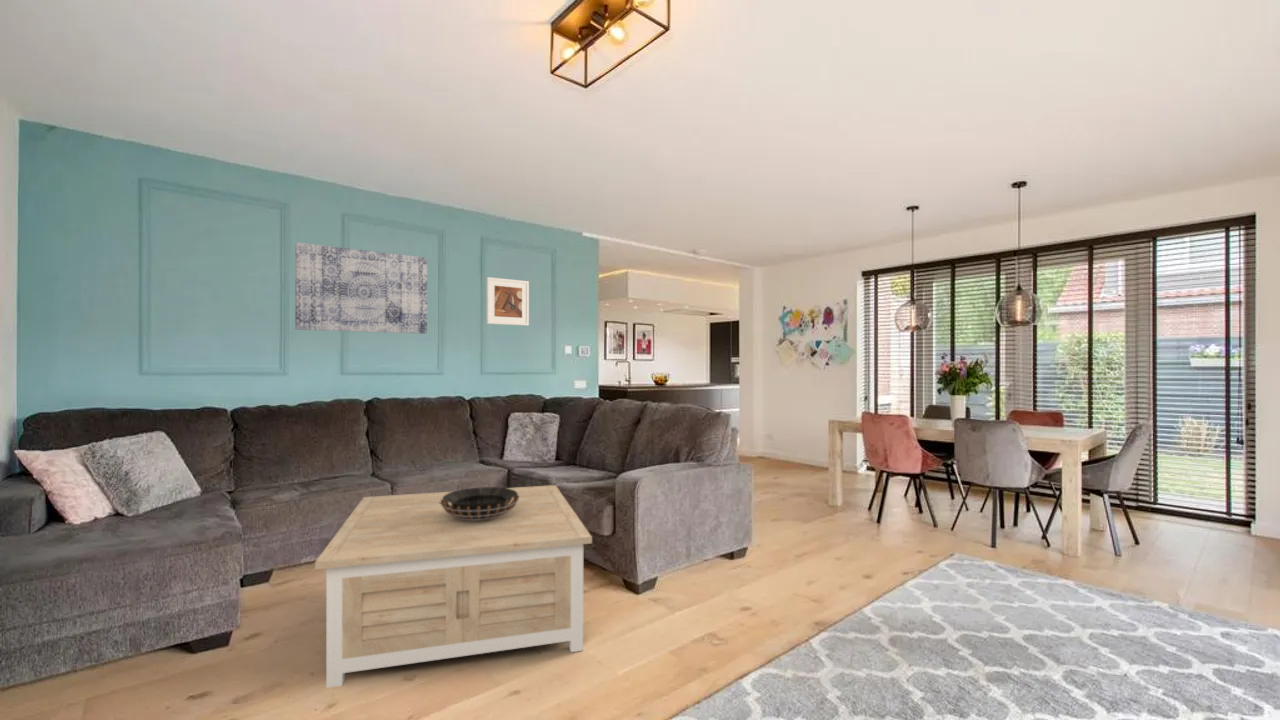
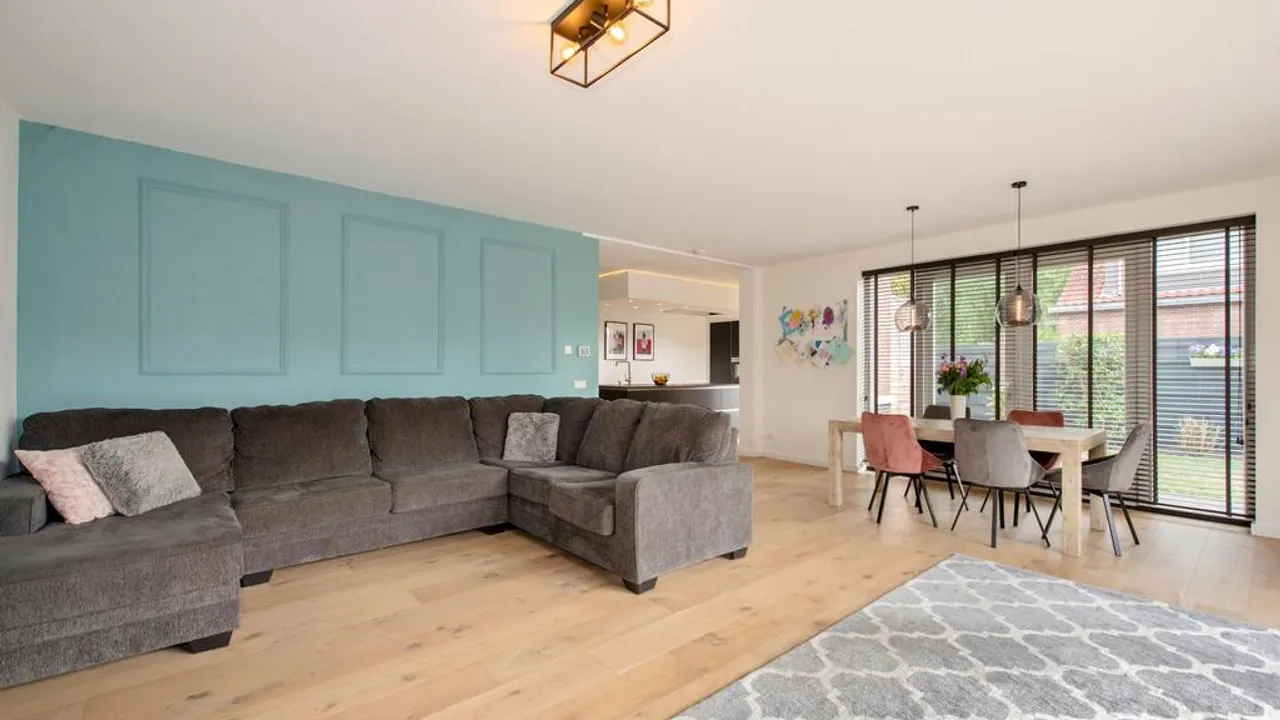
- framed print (508, 302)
- coffee table (463, 565)
- decorative bowl (479, 505)
- wall art (365, 291)
